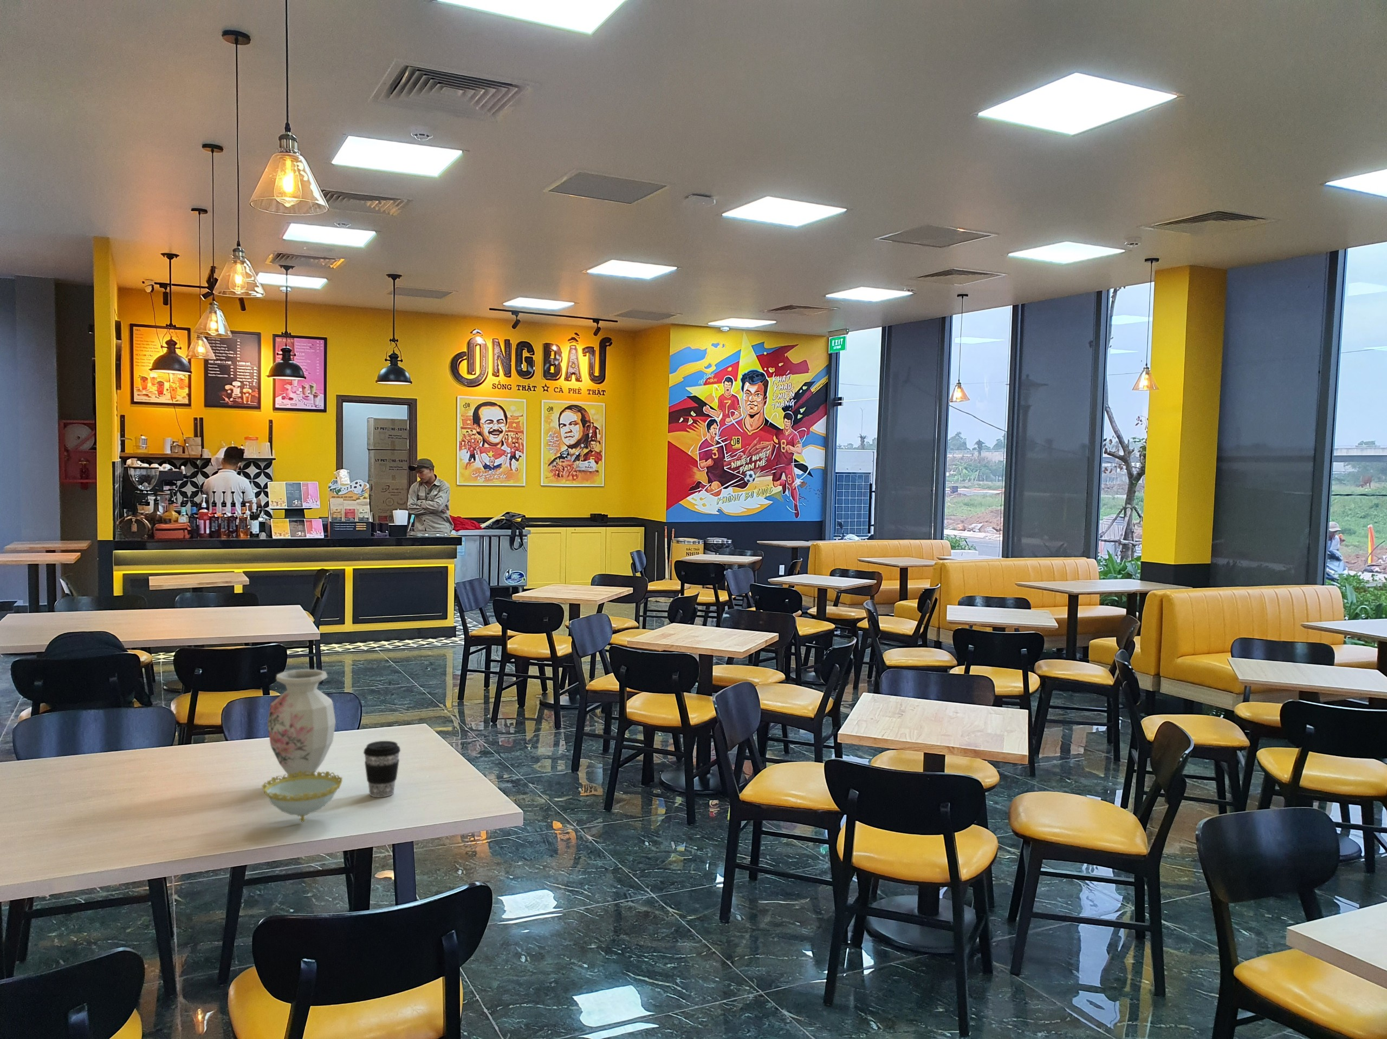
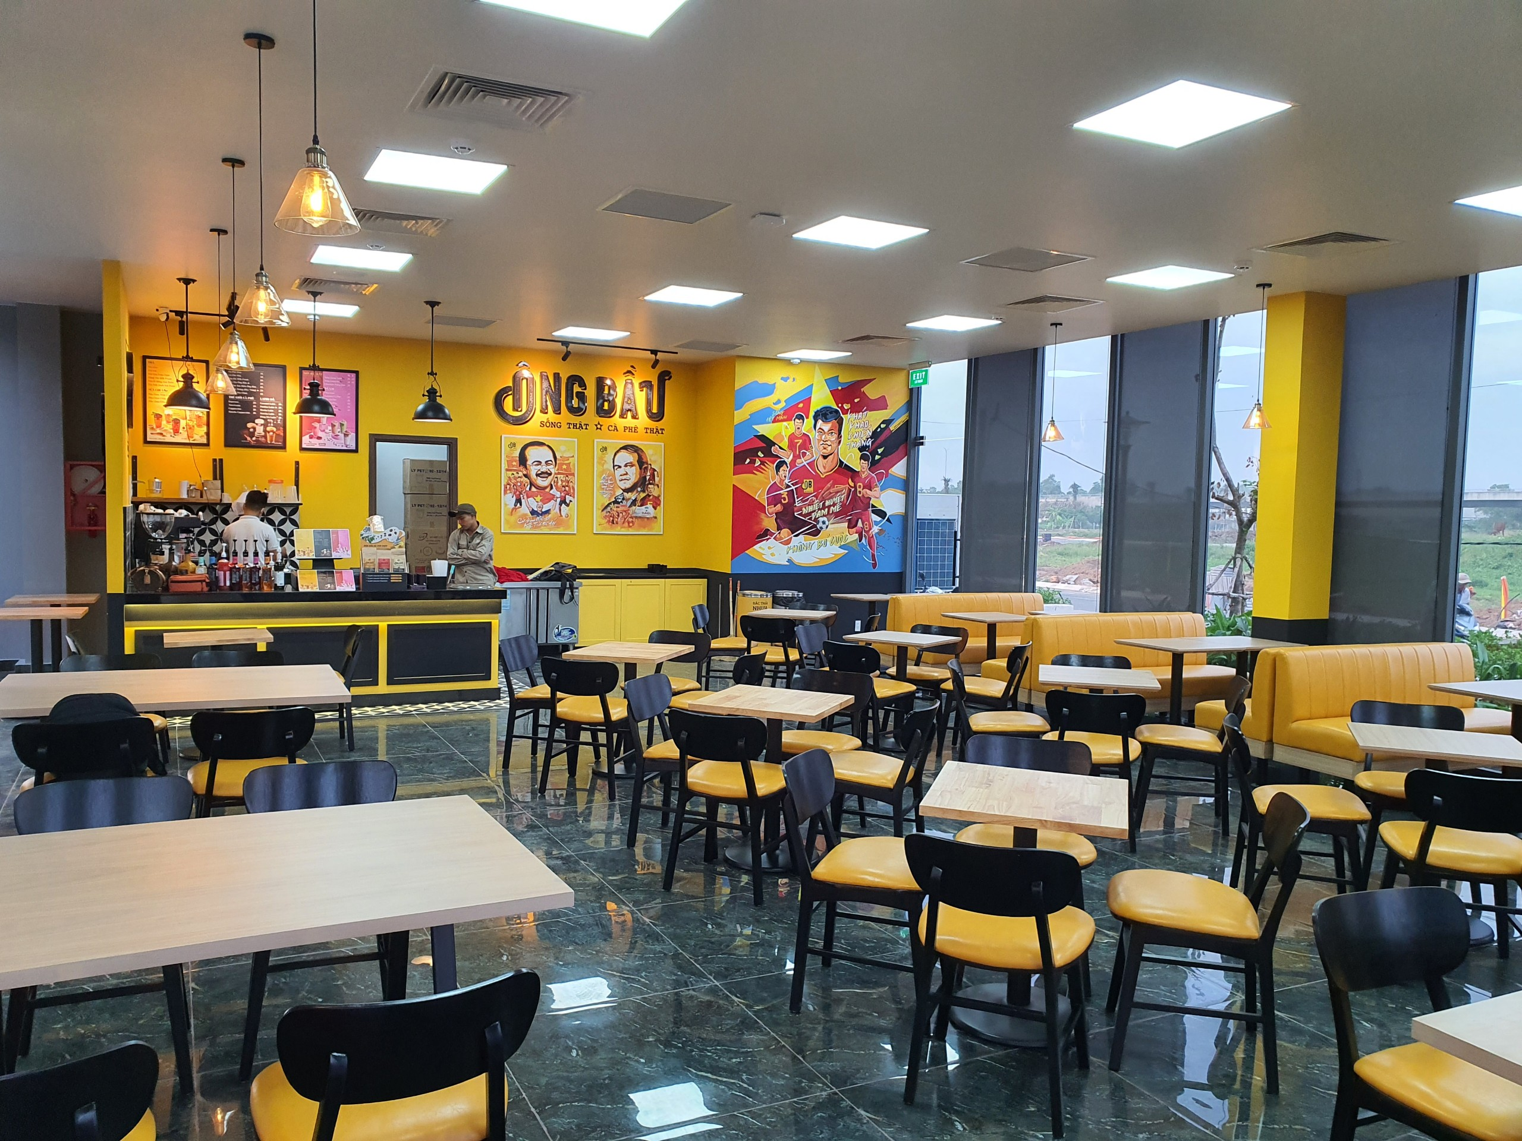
- vase (301, 729)
- coffee cup (381, 769)
- decorative bowl (303, 801)
